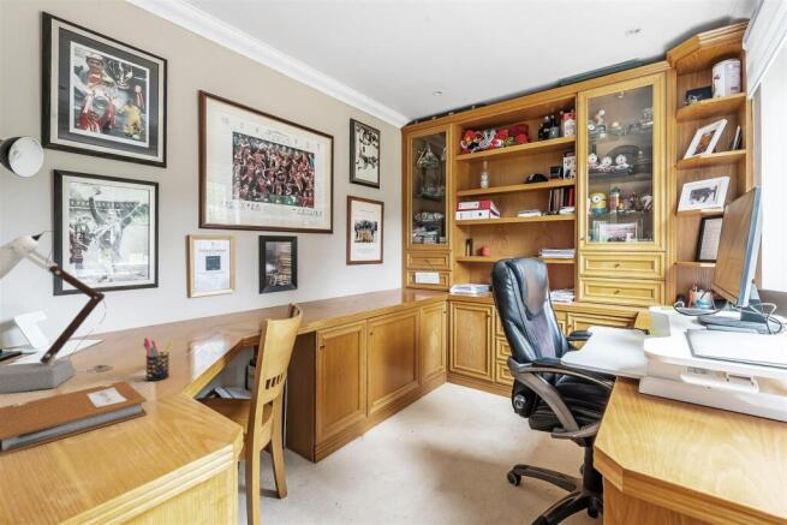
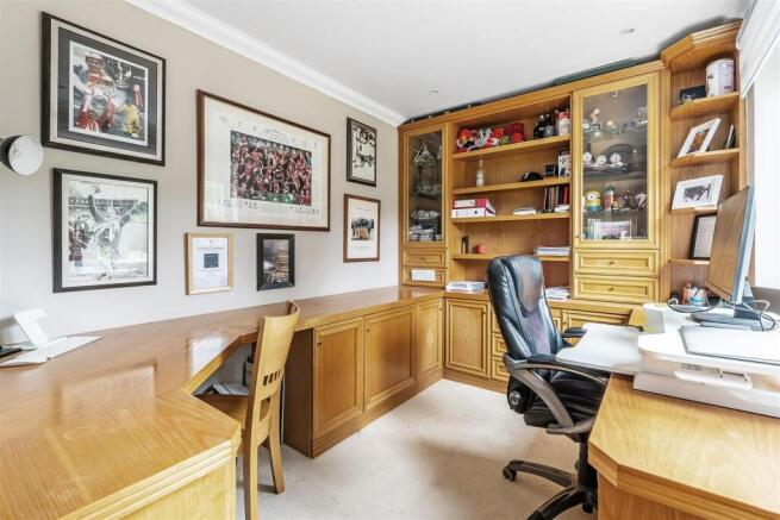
- pen holder (155, 358)
- desk lamp (70, 323)
- notebook (76, 408)
